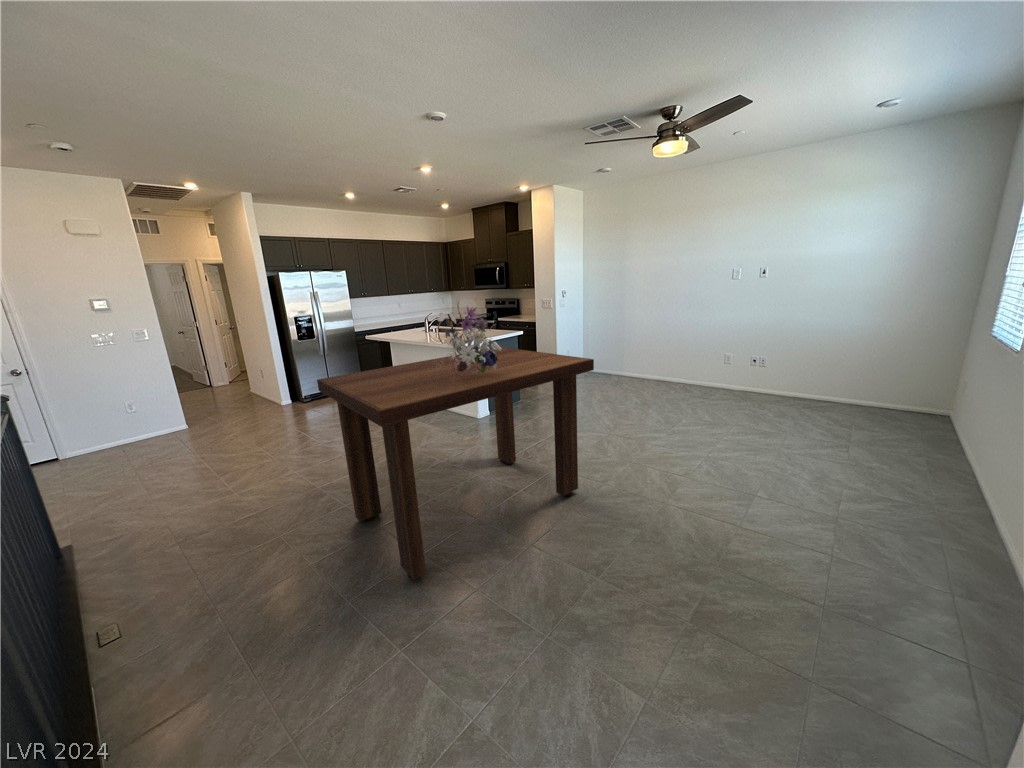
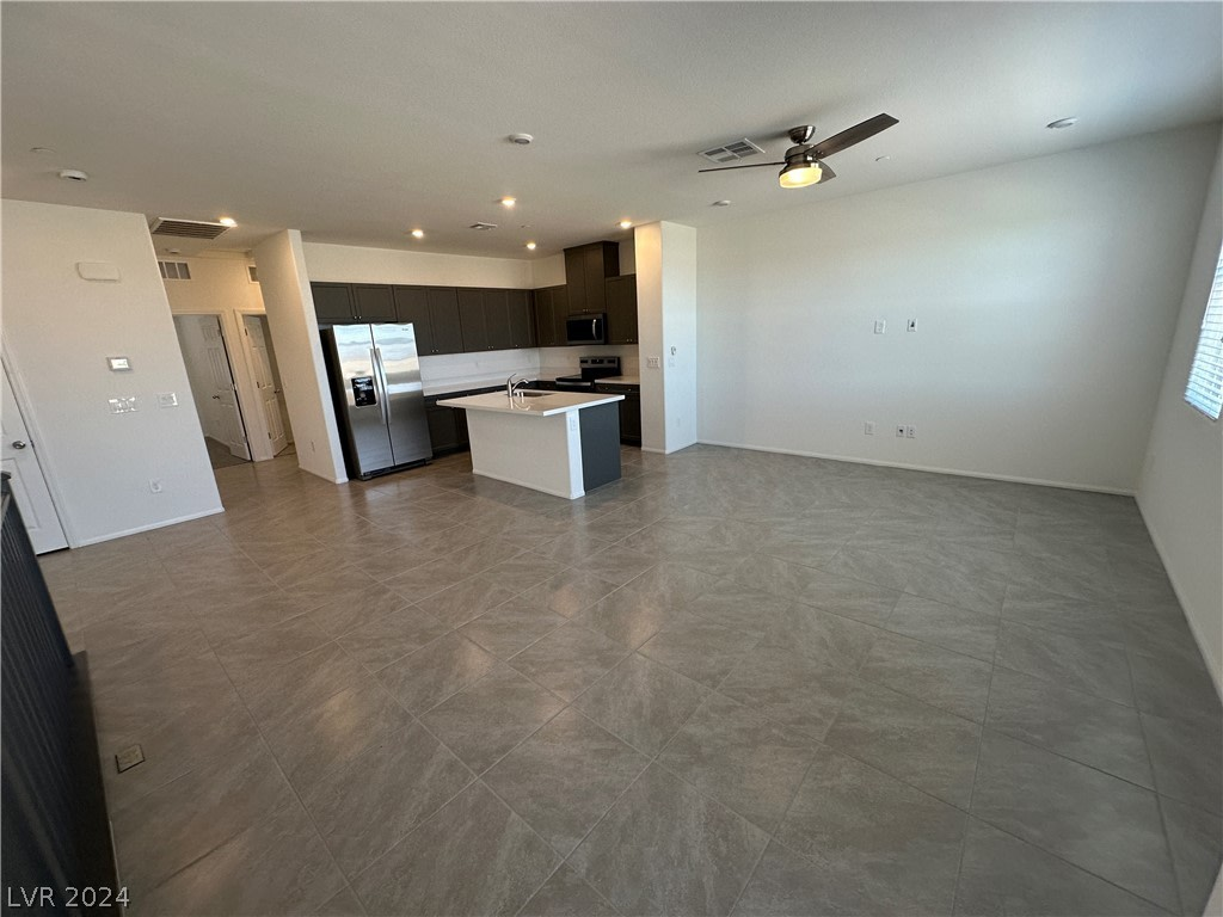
- dining table (497, 440)
- bouquet (466, 333)
